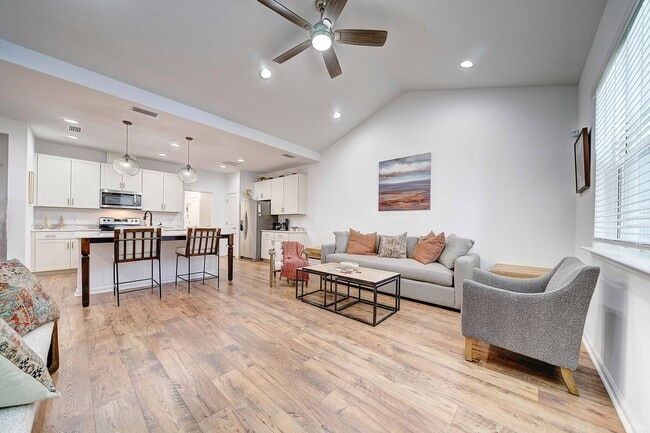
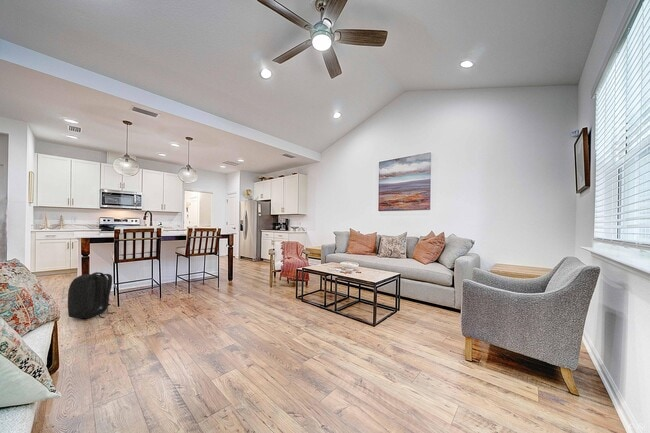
+ backpack (92, 293)
